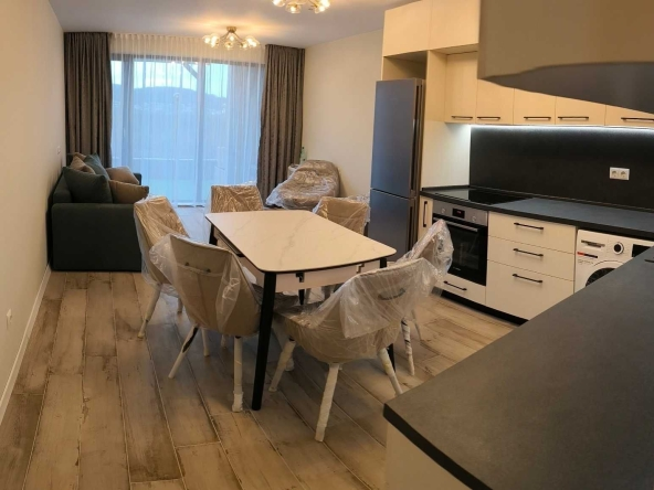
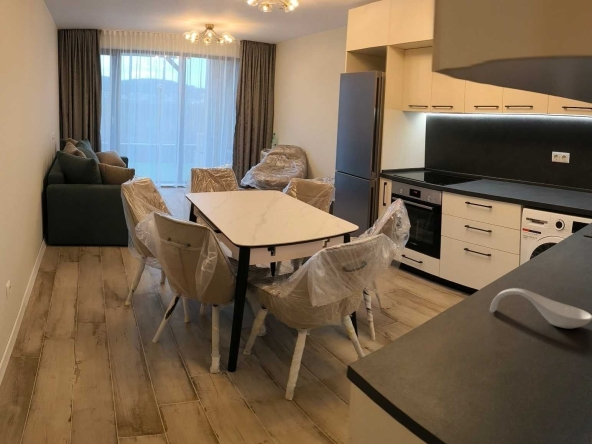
+ spoon rest (540, 306)
